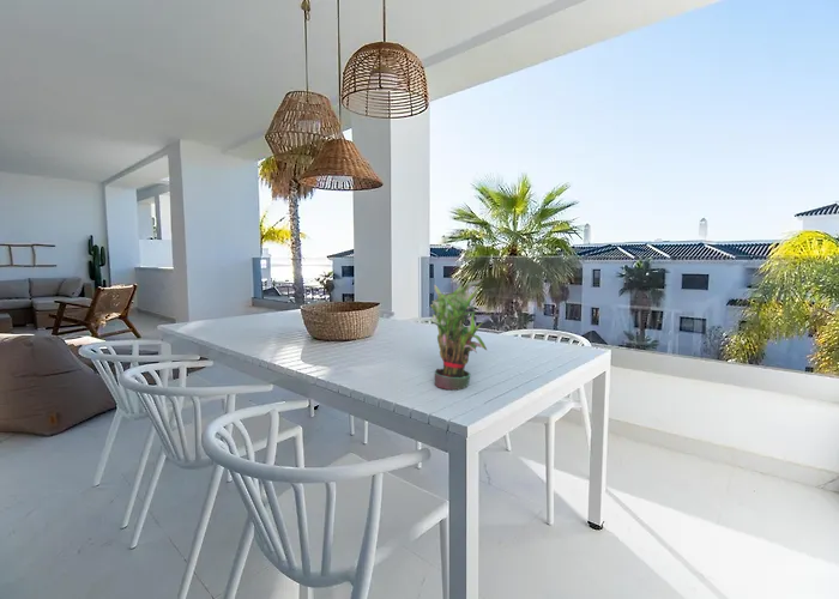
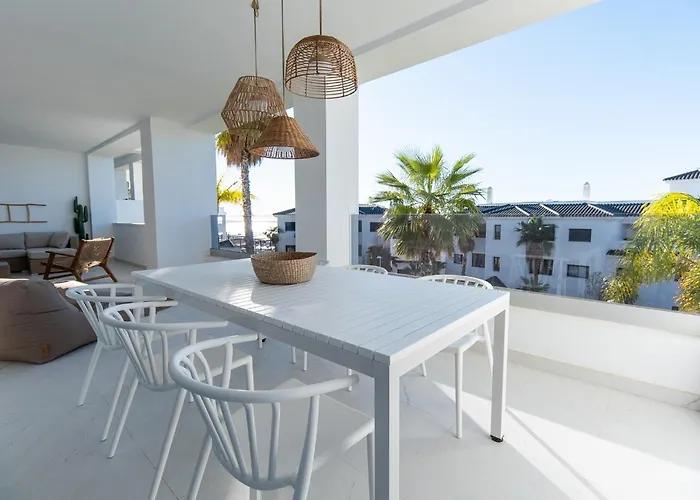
- potted plant (459, 332)
